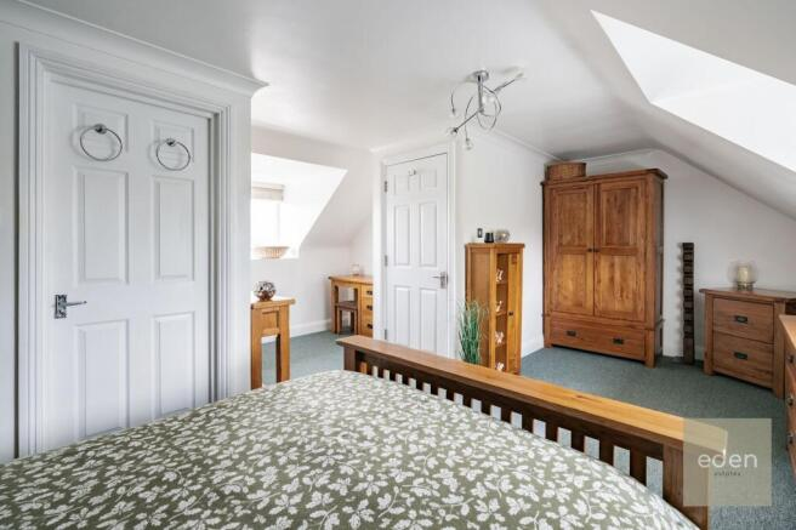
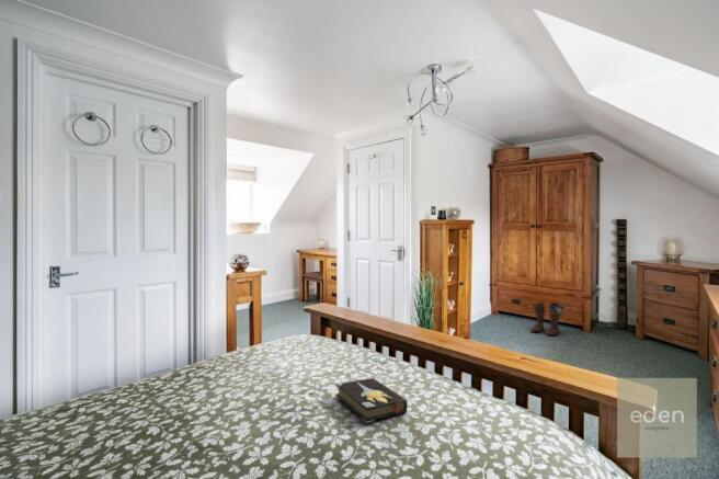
+ hardback book (369, 396)
+ boots (550, 317)
